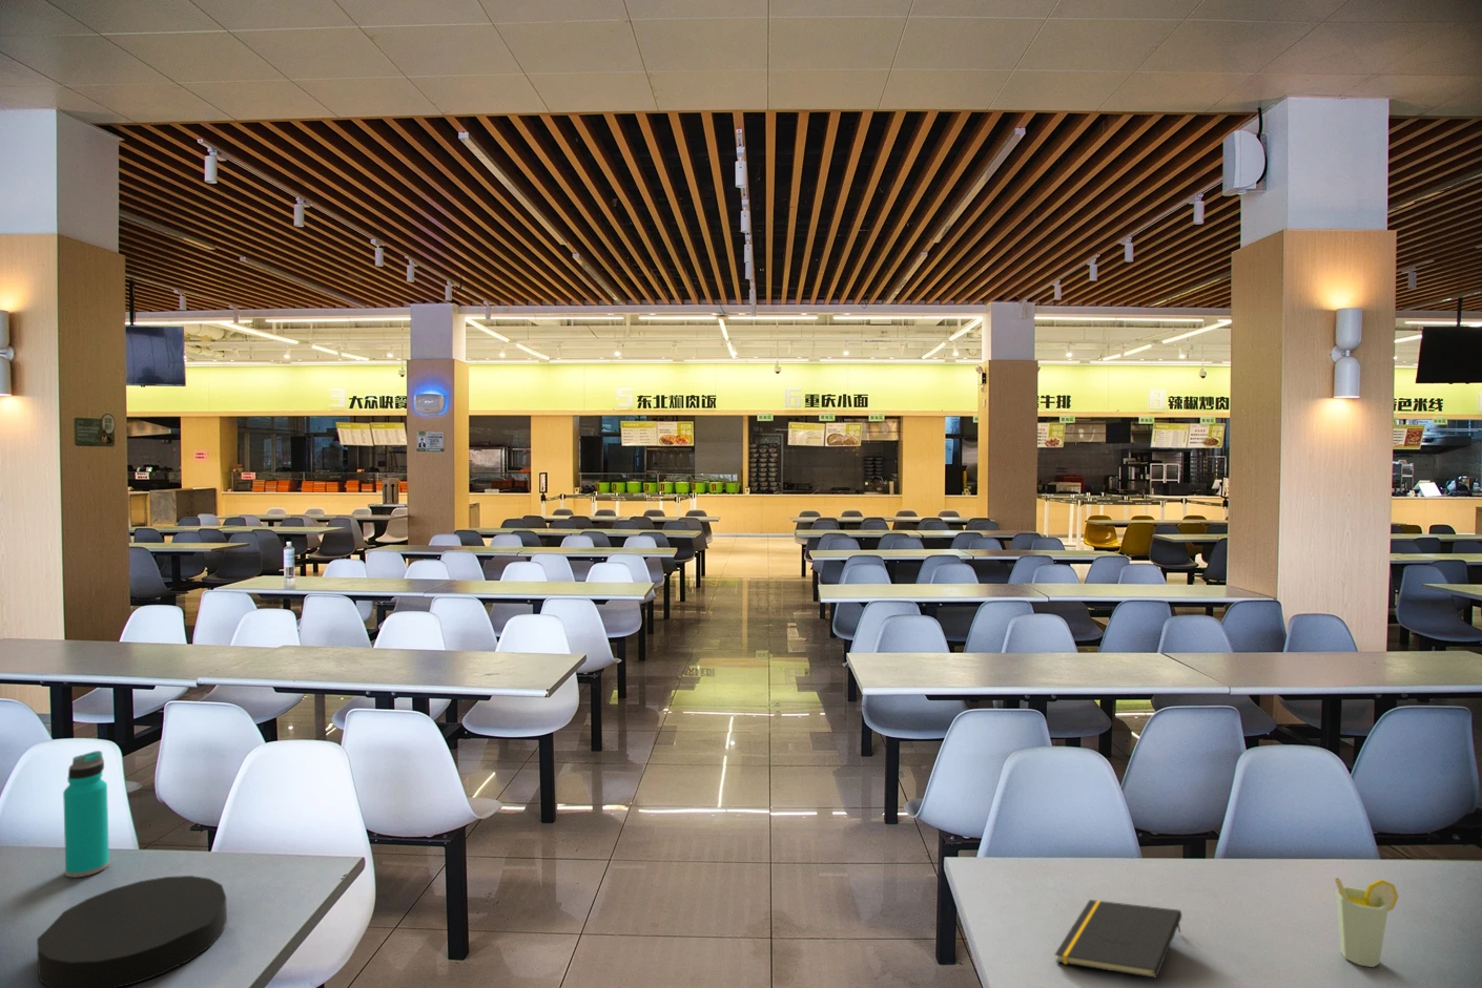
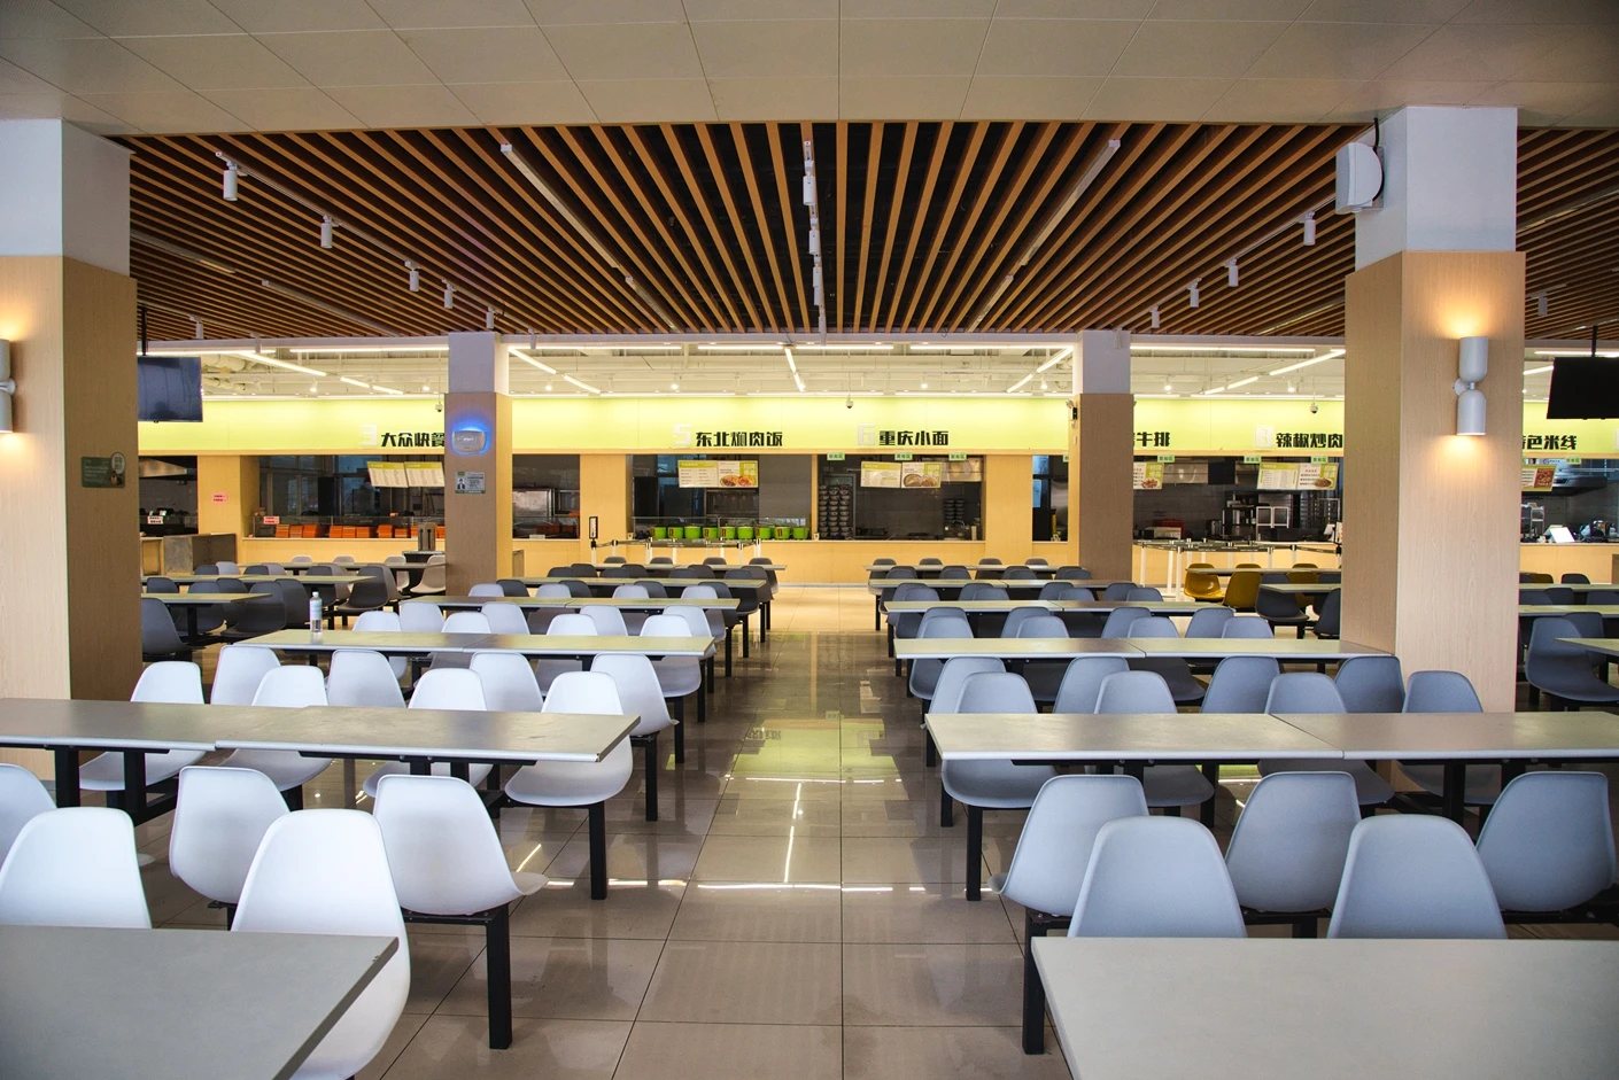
- water bottle (86, 812)
- plate (137, 928)
- notepad (1119, 934)
- cup (1365, 916)
